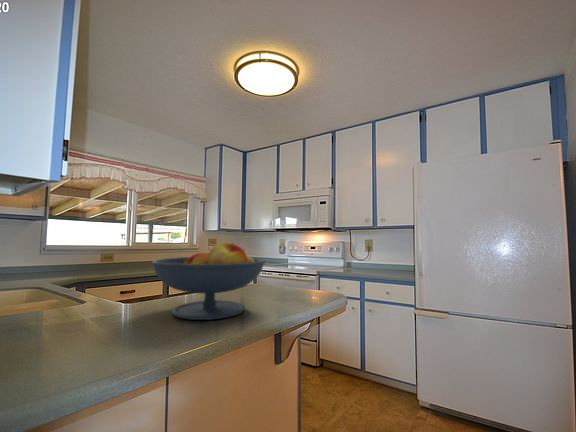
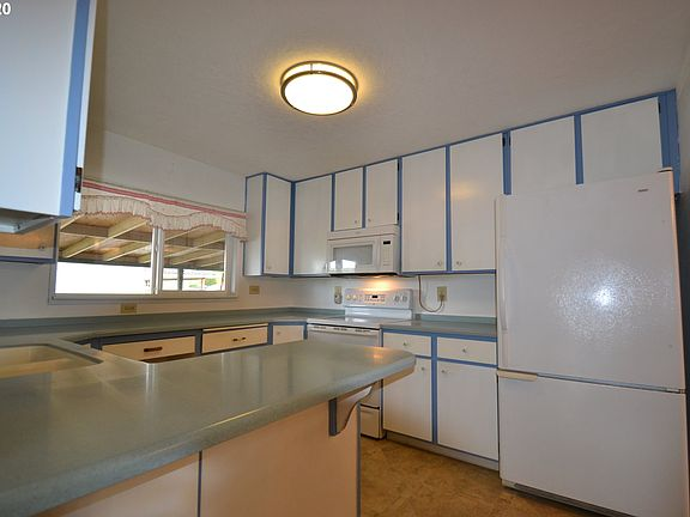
- fruit bowl (210, 276)
